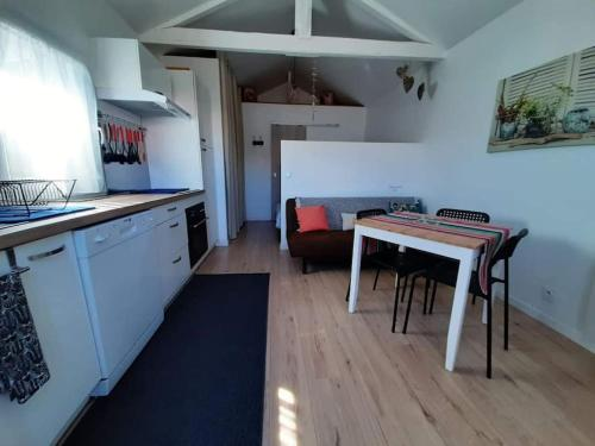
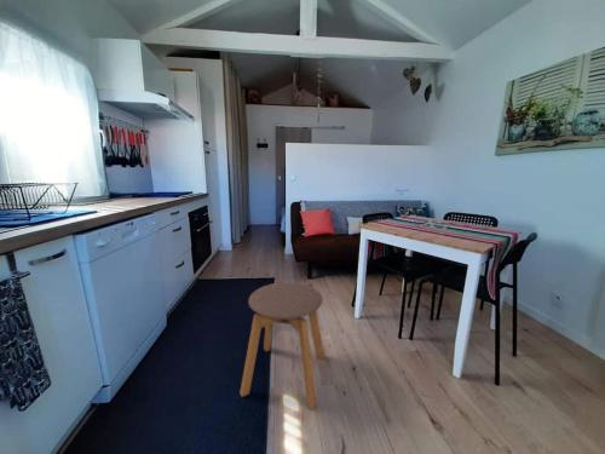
+ stool (290, 324)
